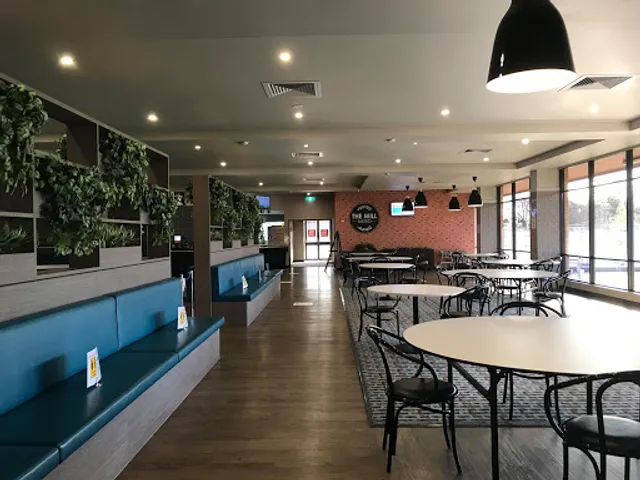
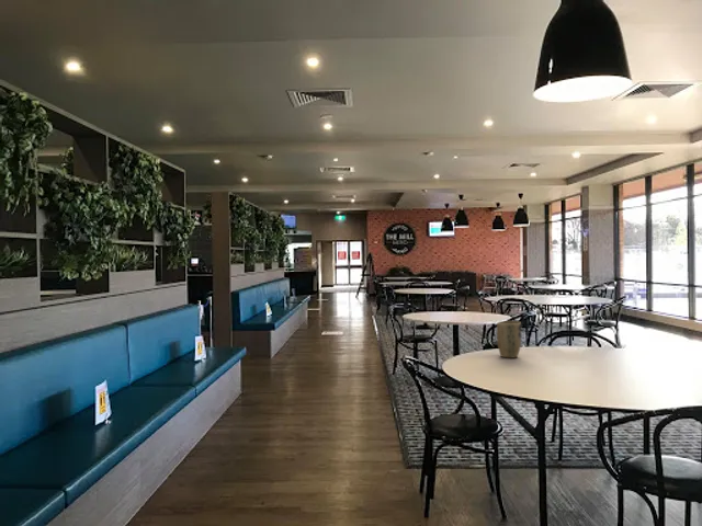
+ plant pot (509, 339)
